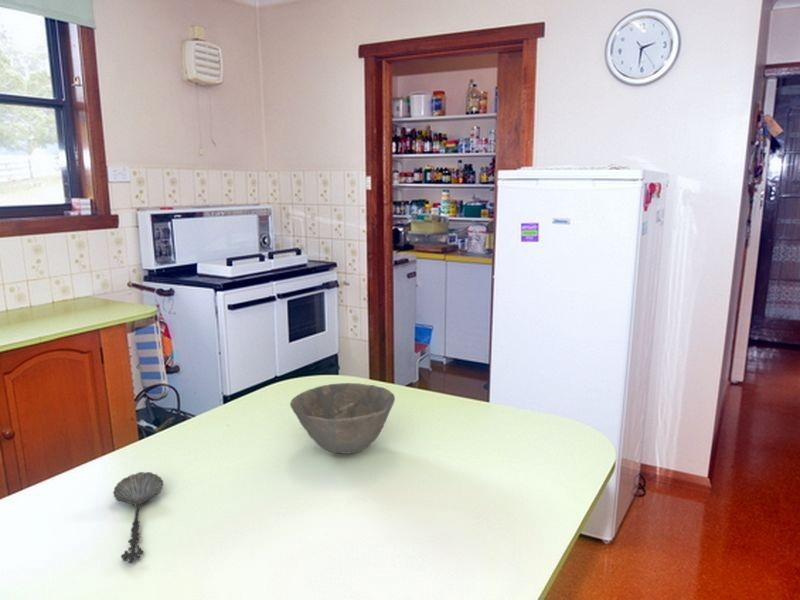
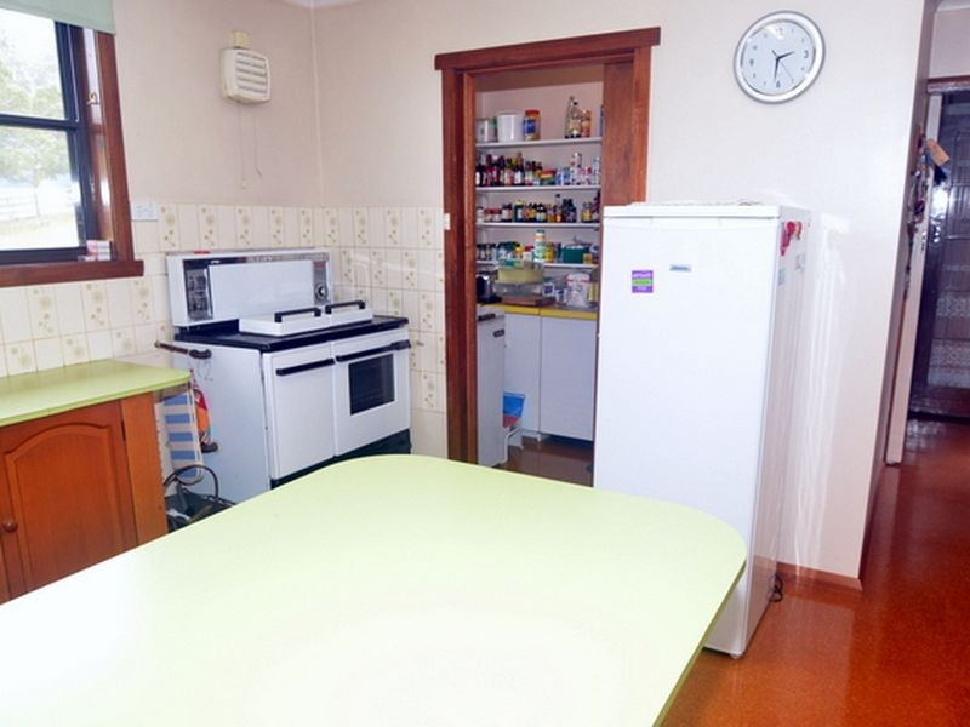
- bowl (343, 423)
- spoon (135, 513)
